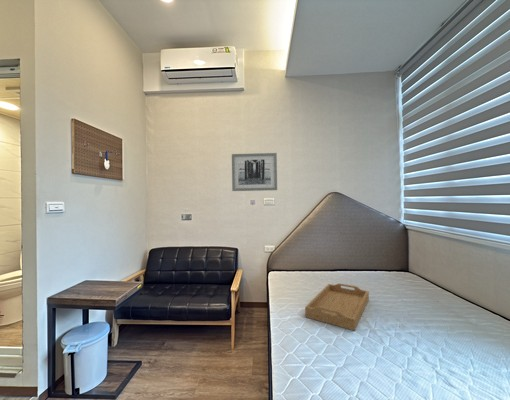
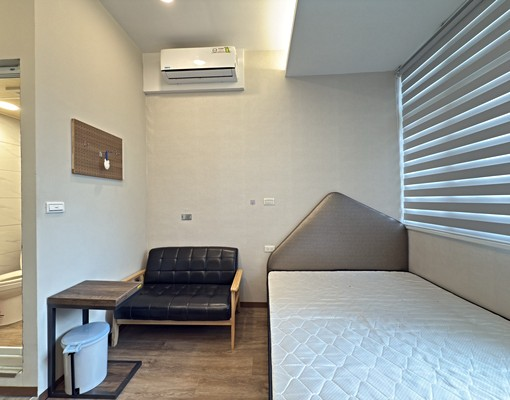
- serving tray (339, 301)
- wall art (254, 172)
